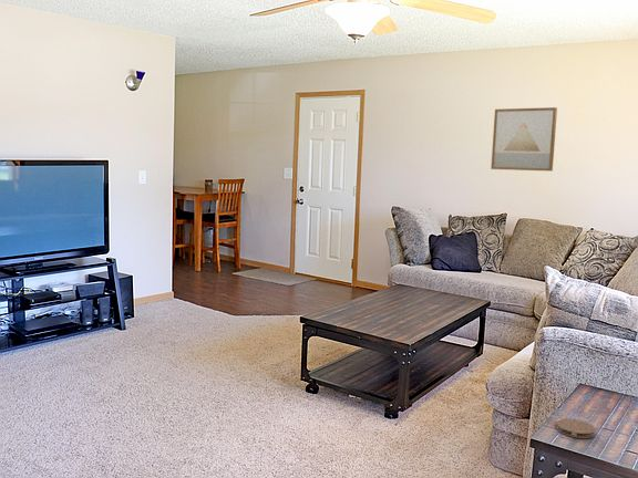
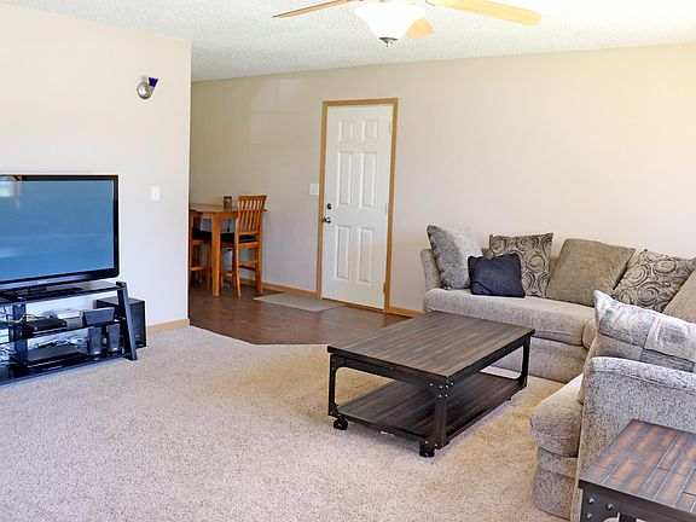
- wall art (523, 139)
- coaster (575, 428)
